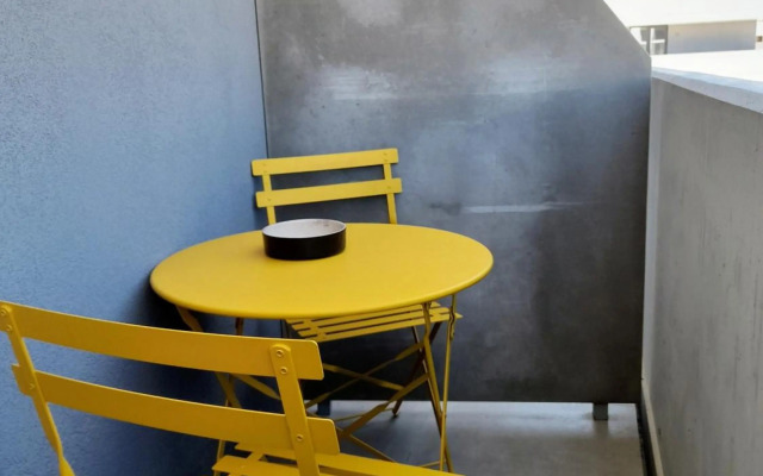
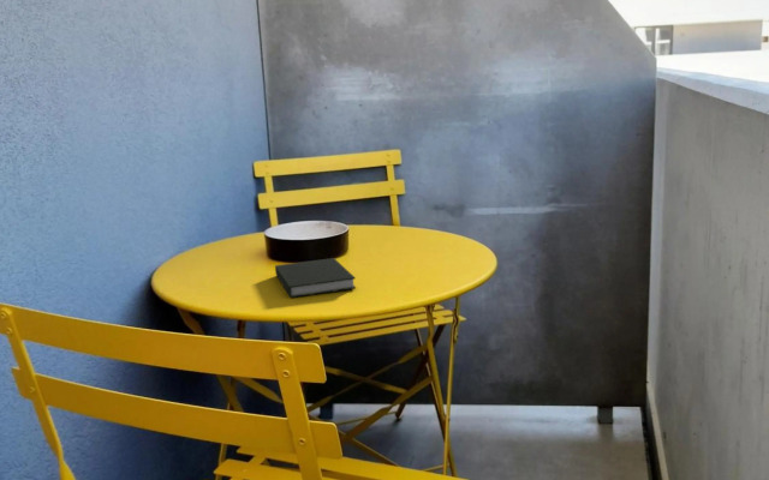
+ book (314, 276)
